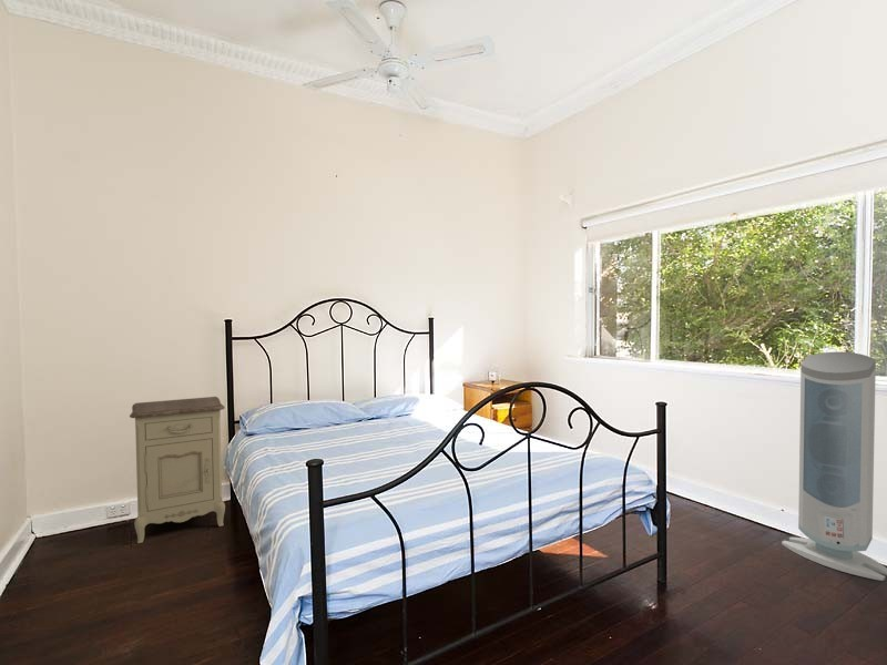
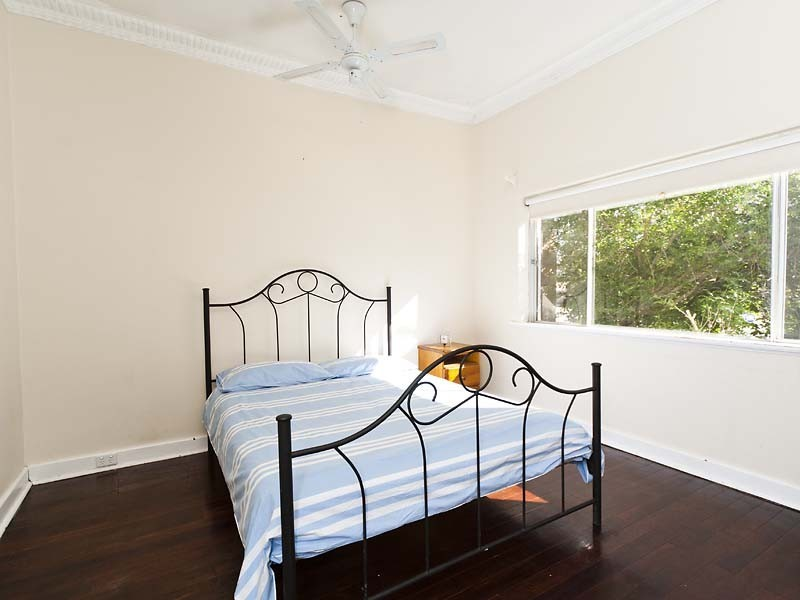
- air purifier (835, 456)
- nightstand (180, 464)
